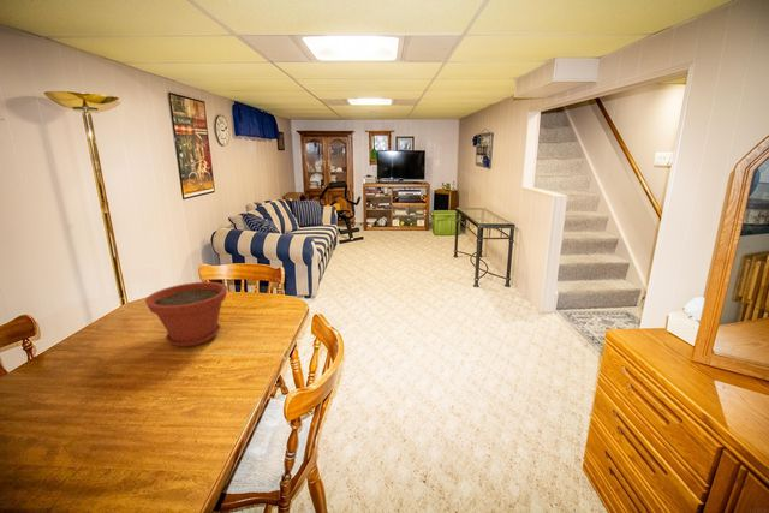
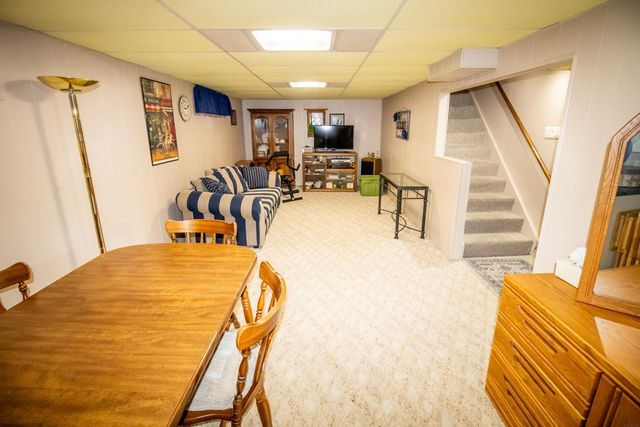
- plant pot (191, 315)
